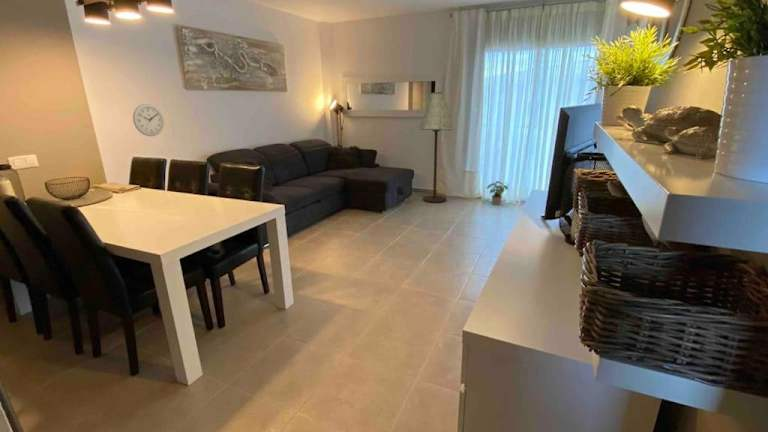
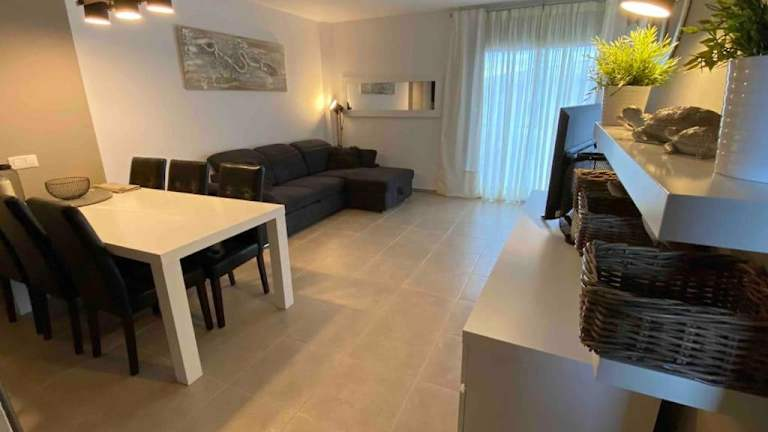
- wall clock (149, 120)
- floor lamp (435, 148)
- potted plant (497, 193)
